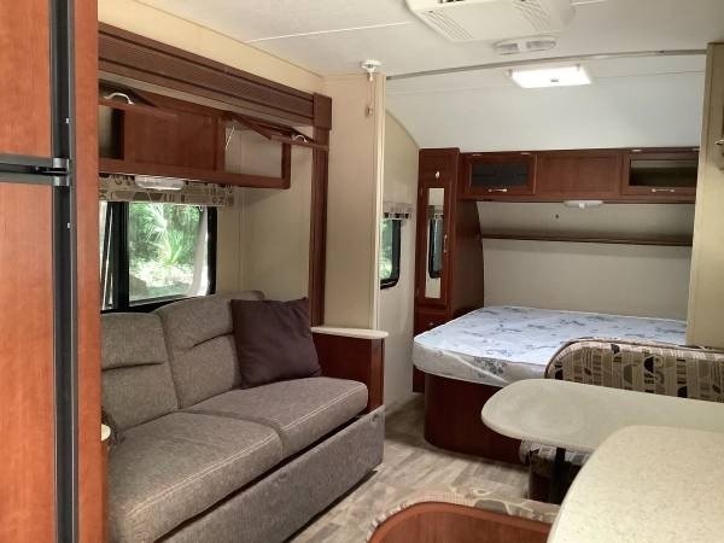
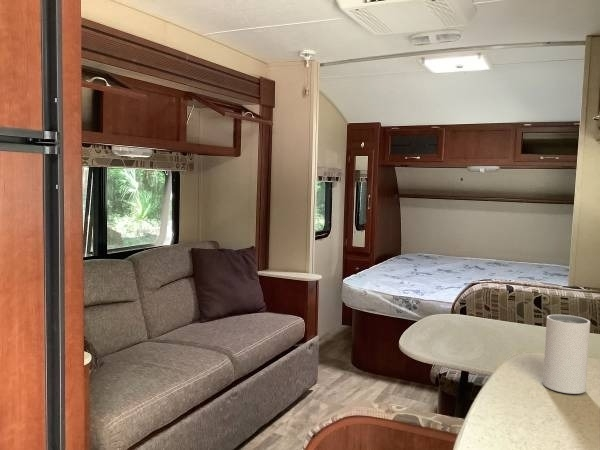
+ mug (566, 350)
